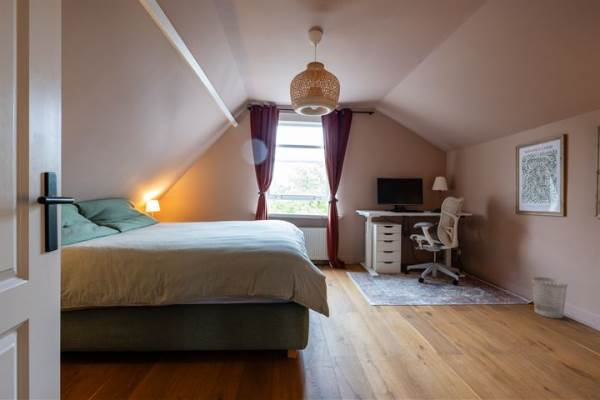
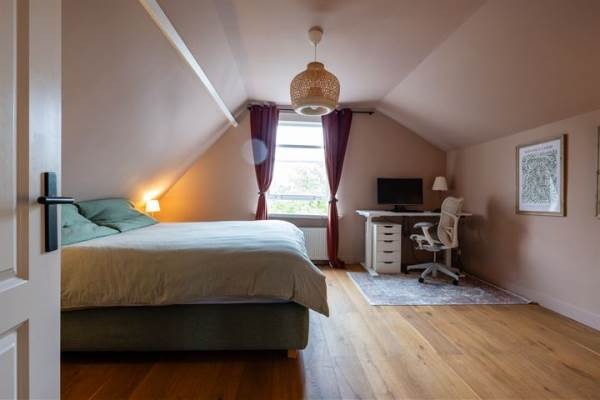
- wastebasket (548, 297)
